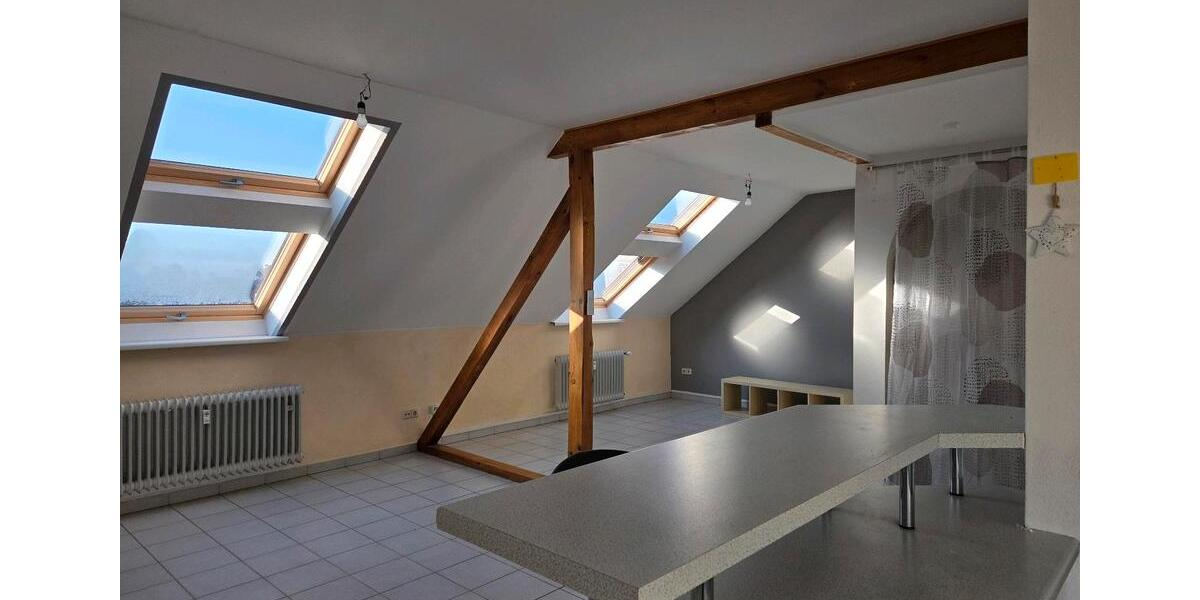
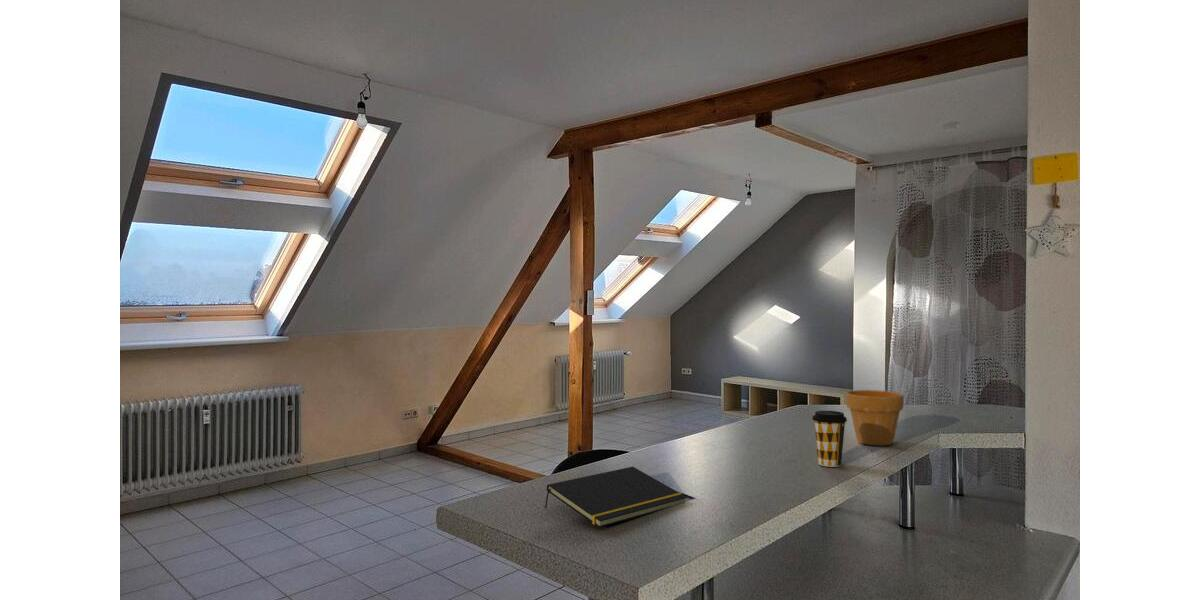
+ notepad (617, 494)
+ flower pot (874, 417)
+ coffee cup (829, 438)
